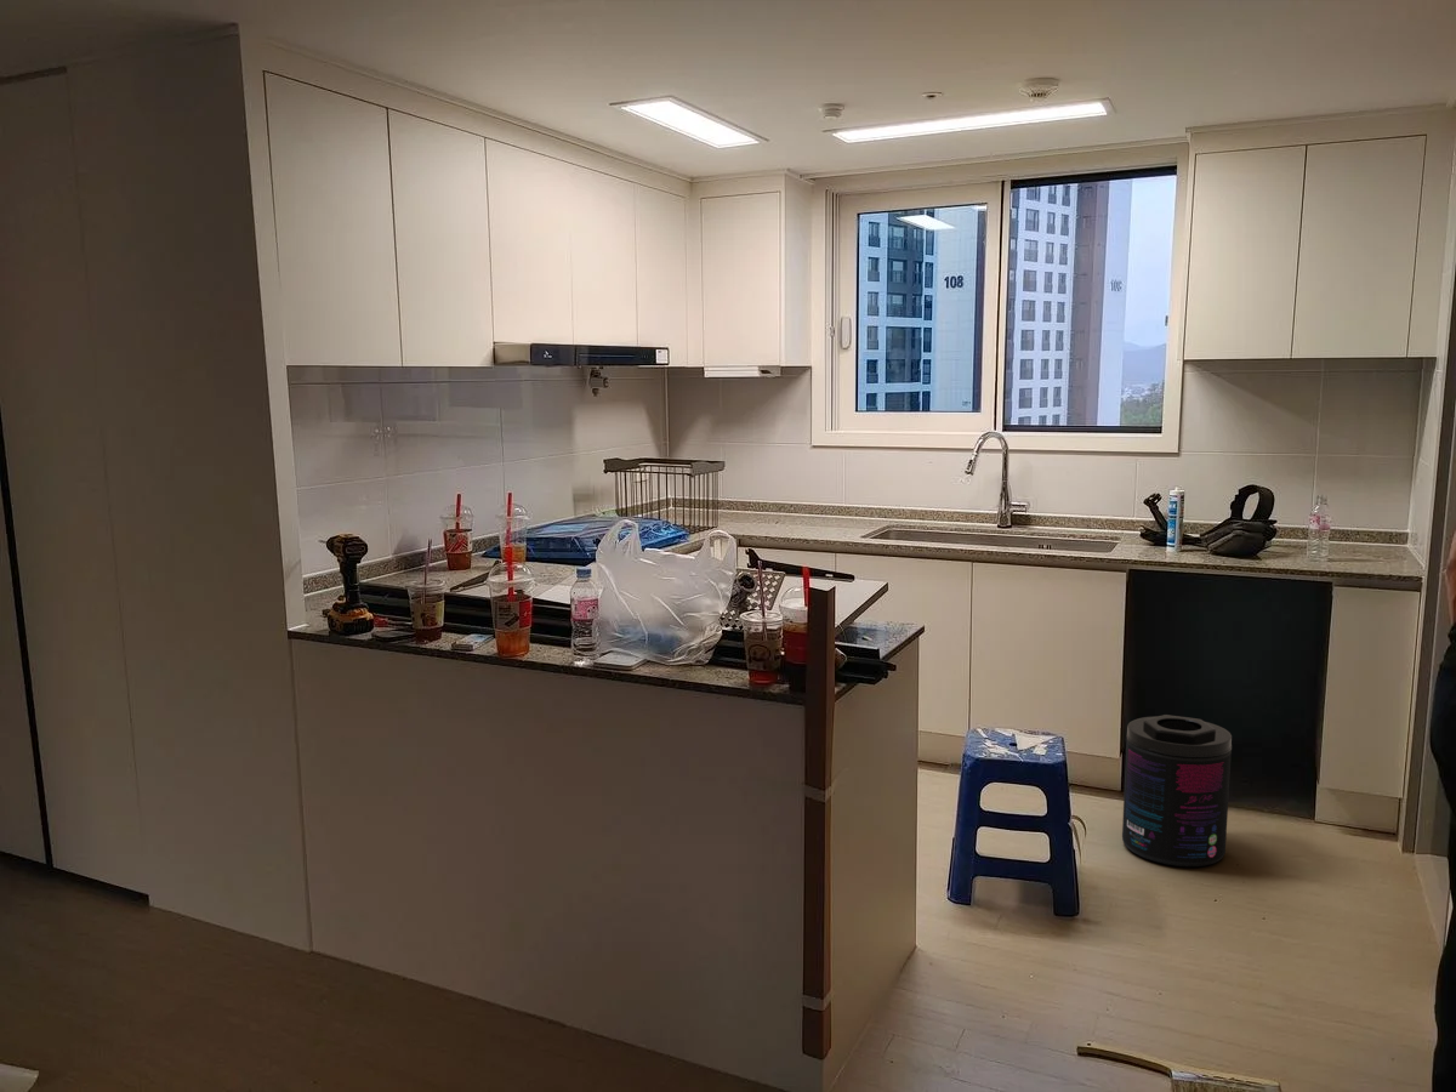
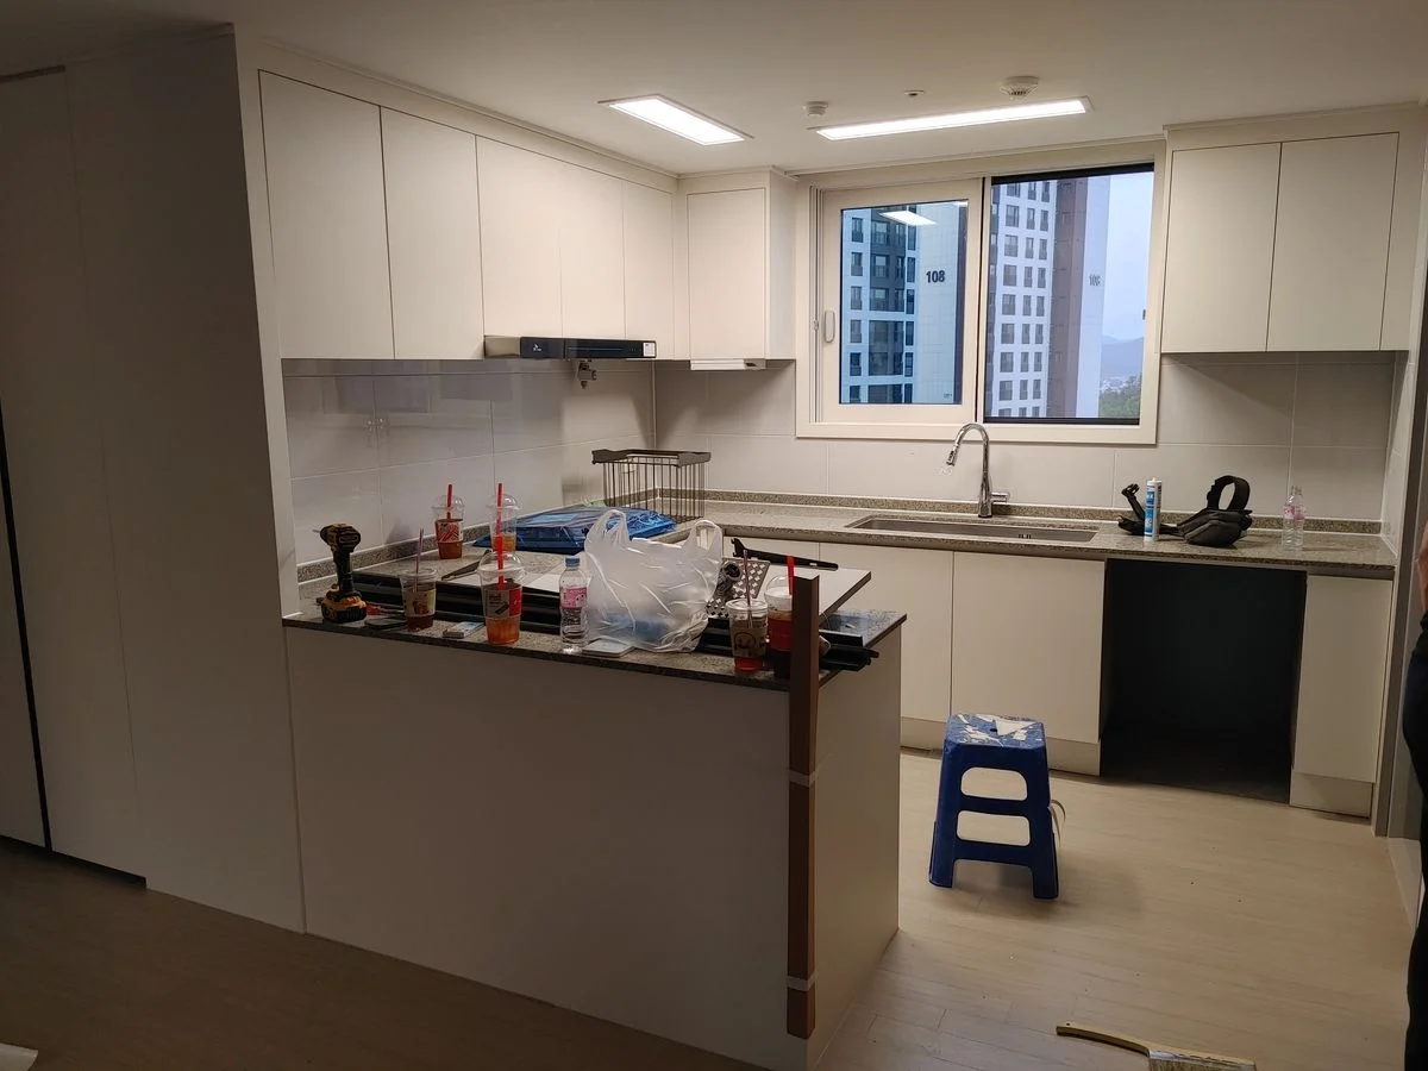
- supplement container (1176, 786)
